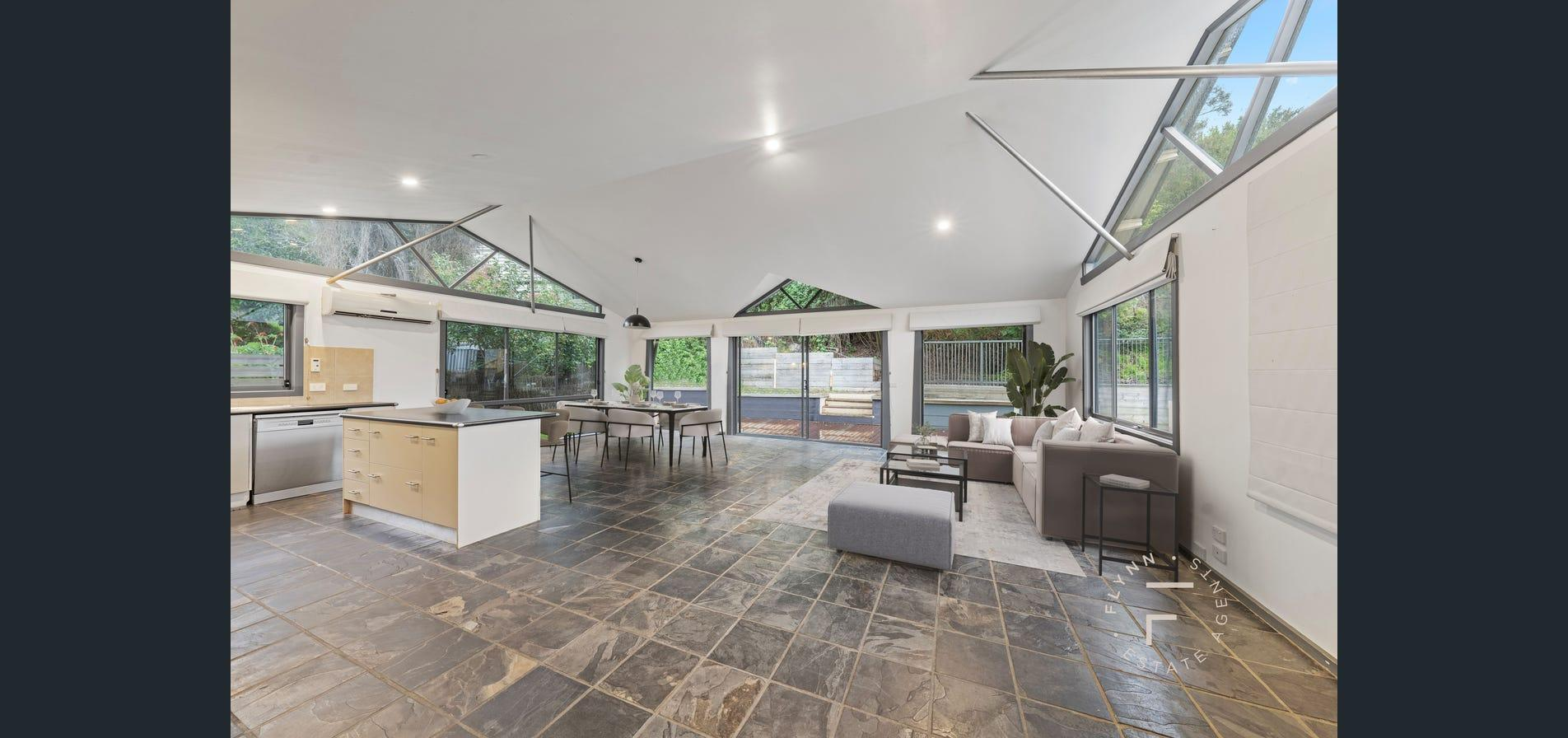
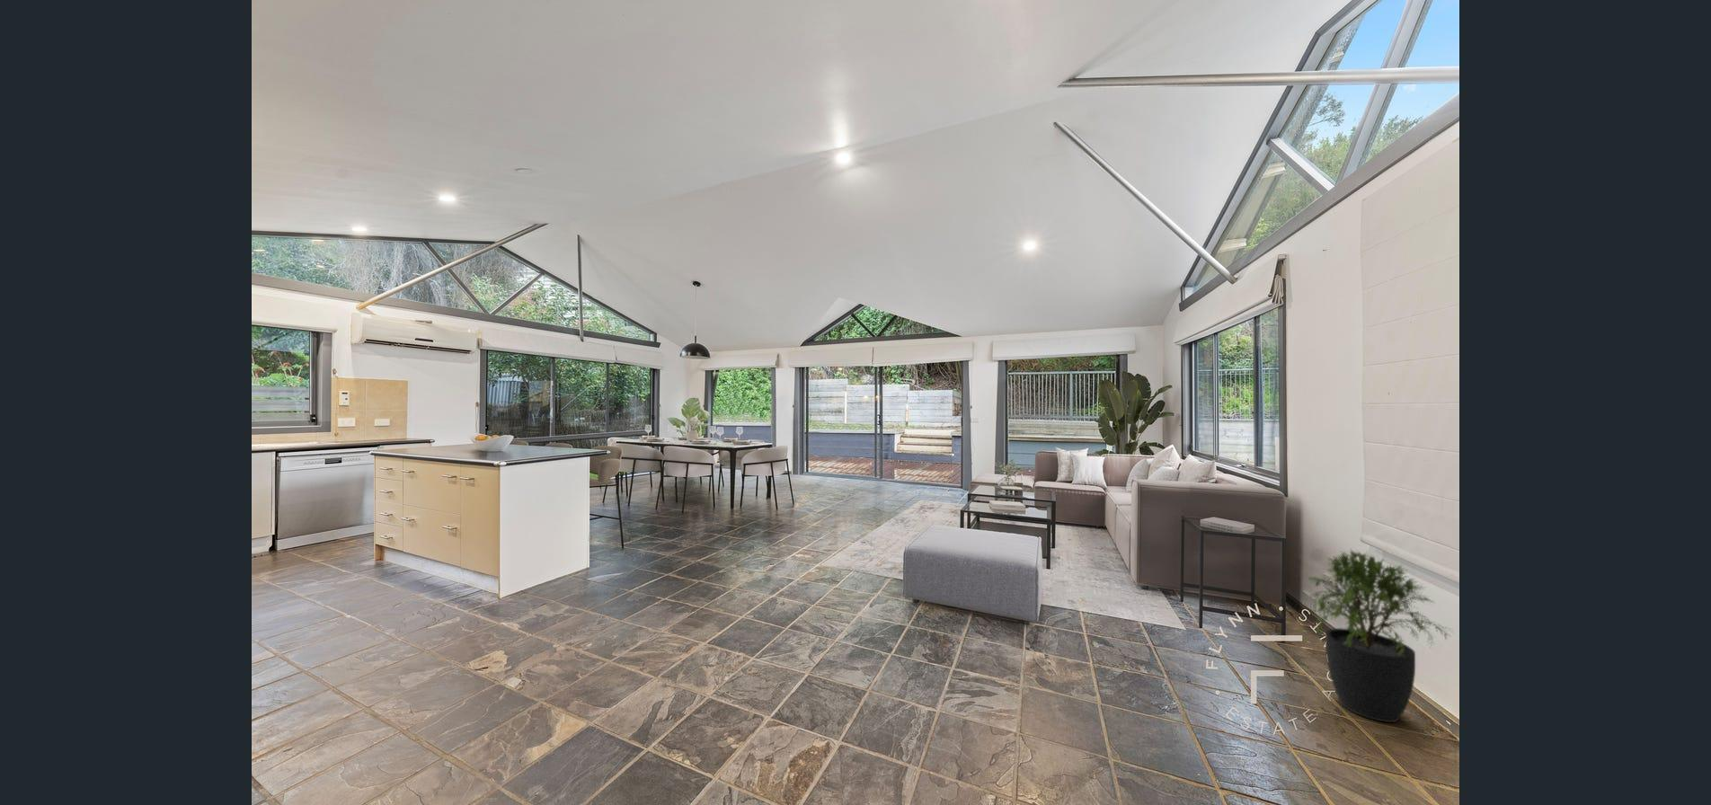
+ potted plant (1368, 627)
